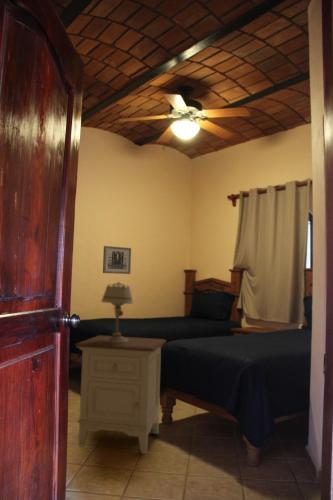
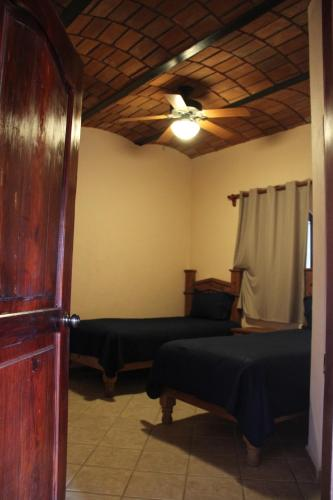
- table lamp (116, 310)
- nightstand (121, 390)
- wall art (117, 260)
